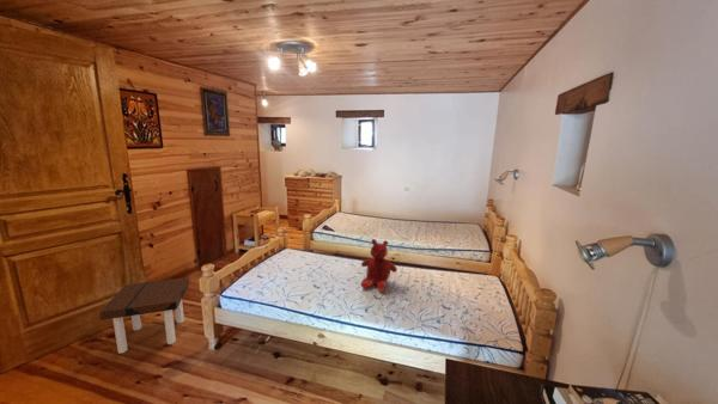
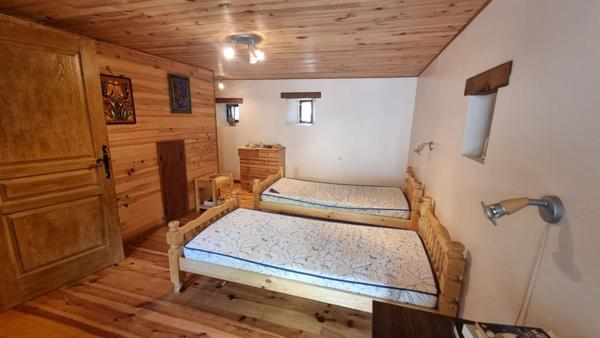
- side table (152, 312)
- teddy bear (377, 263)
